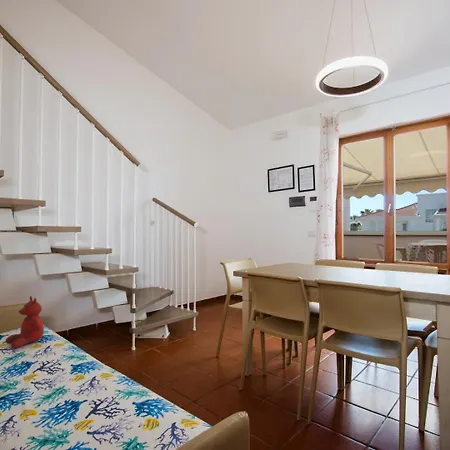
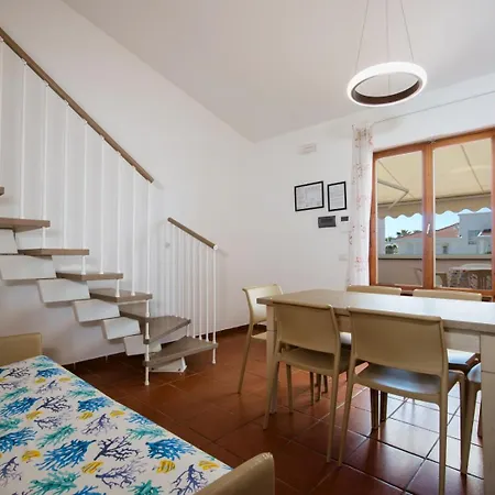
- teddy bear (25, 320)
